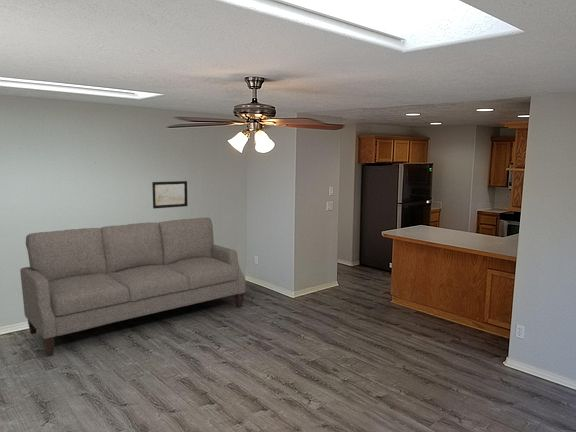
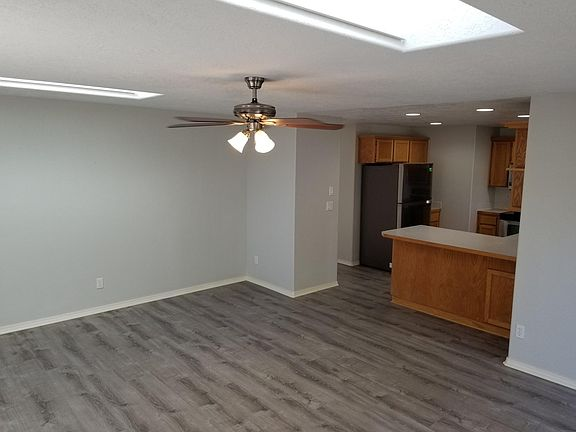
- sofa (142, 272)
- wall art (170, 194)
